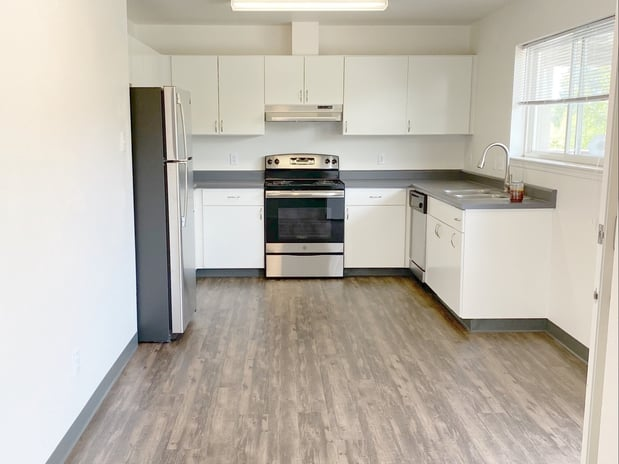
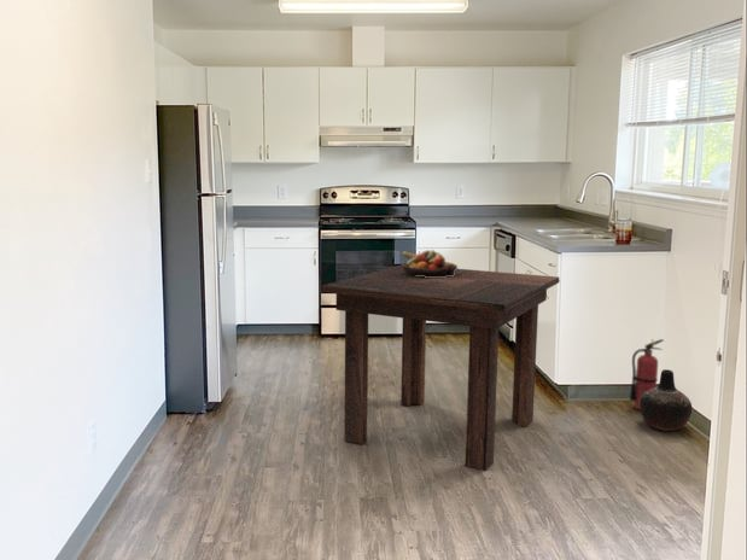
+ dining table (425, 351)
+ fire extinguisher (646, 374)
+ vase (665, 398)
+ fruit bowl (428, 262)
